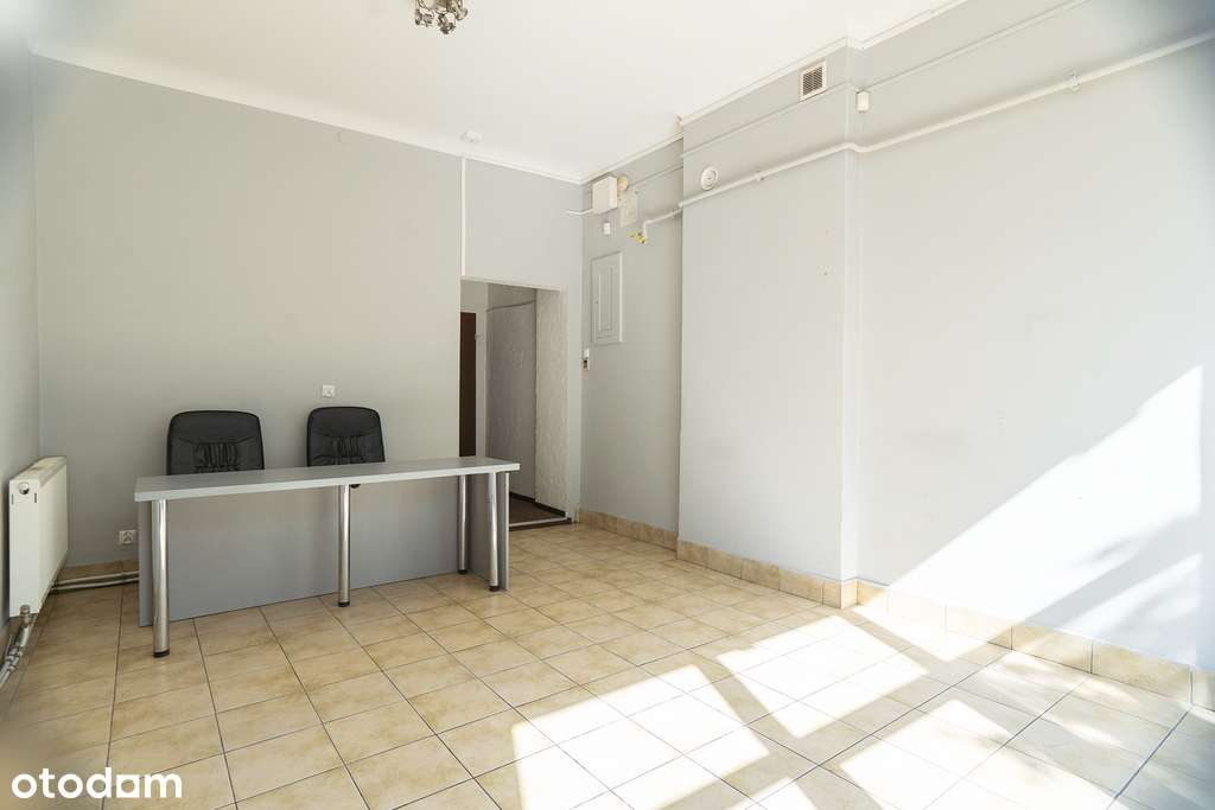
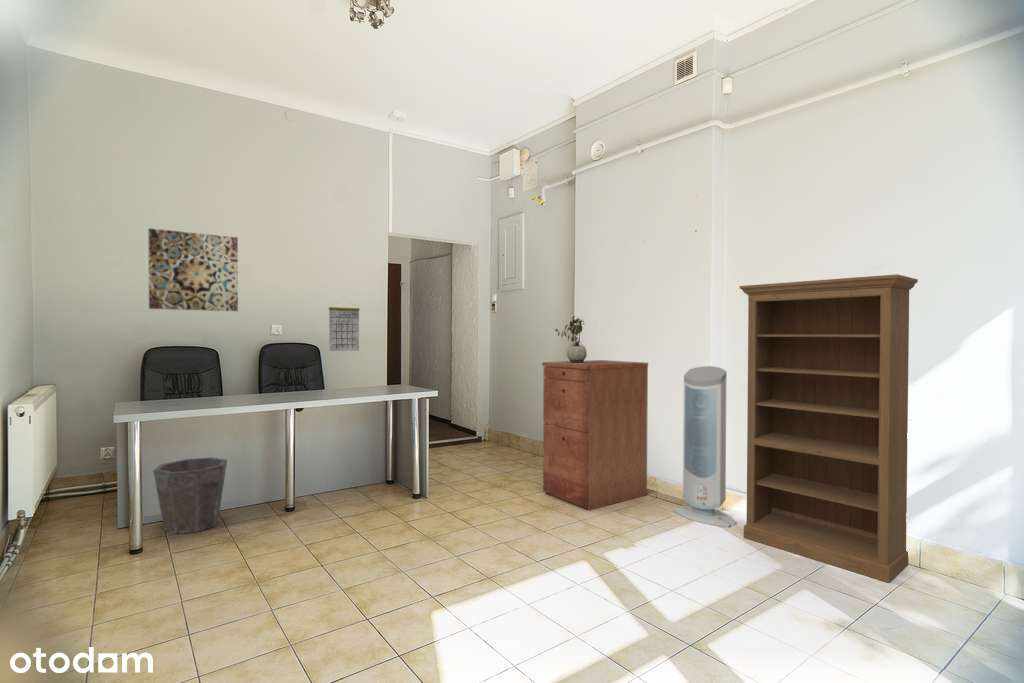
+ waste bin (191, 495)
+ potted plant (572, 339)
+ filing cabinet (594, 428)
+ air purifier (704, 441)
+ wall art (195, 271)
+ bookshelf (821, 417)
+ calendar (344, 324)
